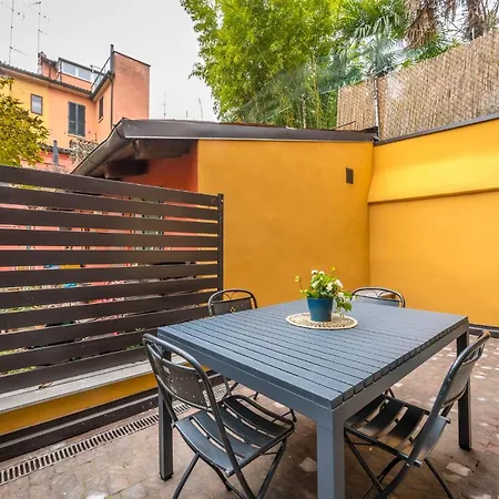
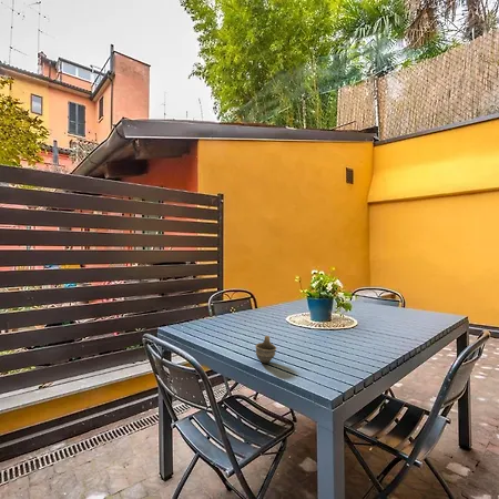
+ cup (266, 349)
